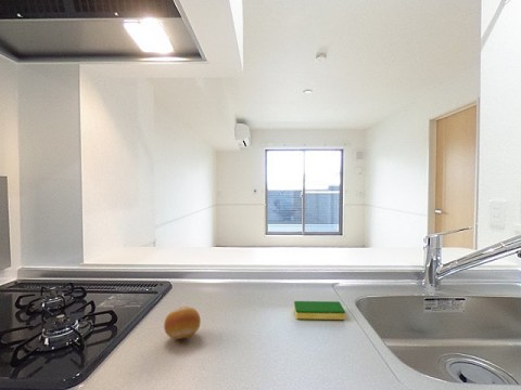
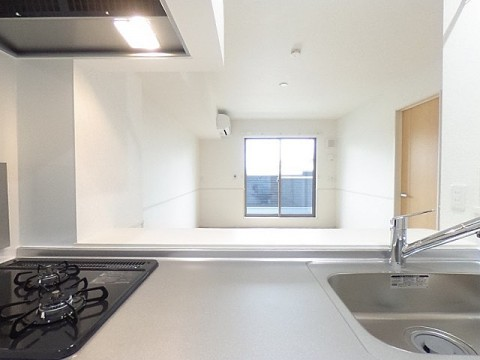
- dish sponge (318, 310)
- fruit (182, 323)
